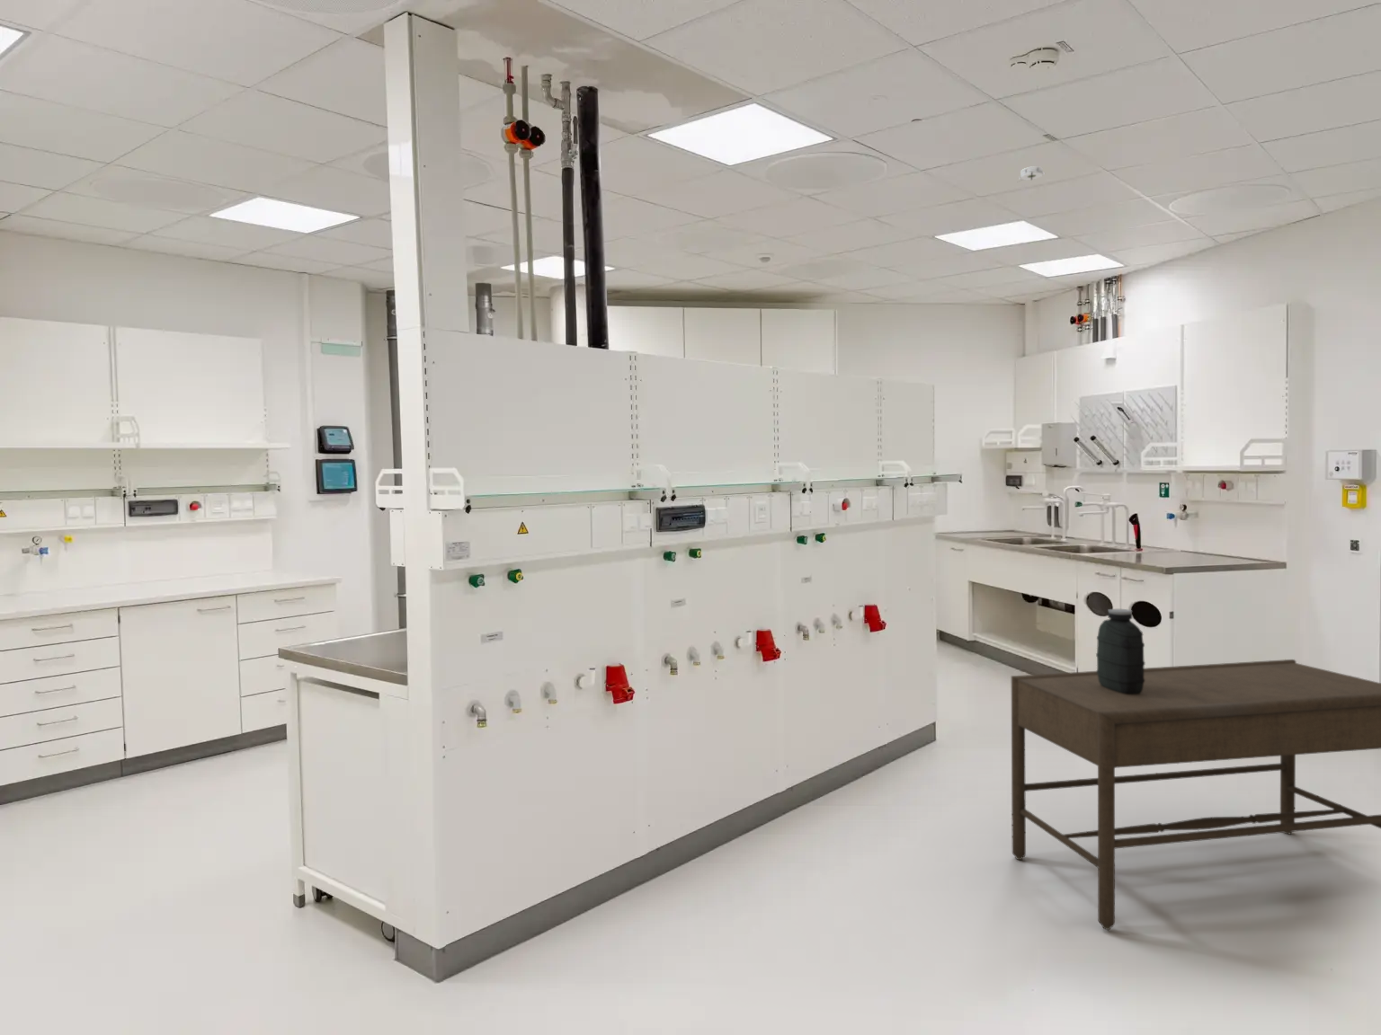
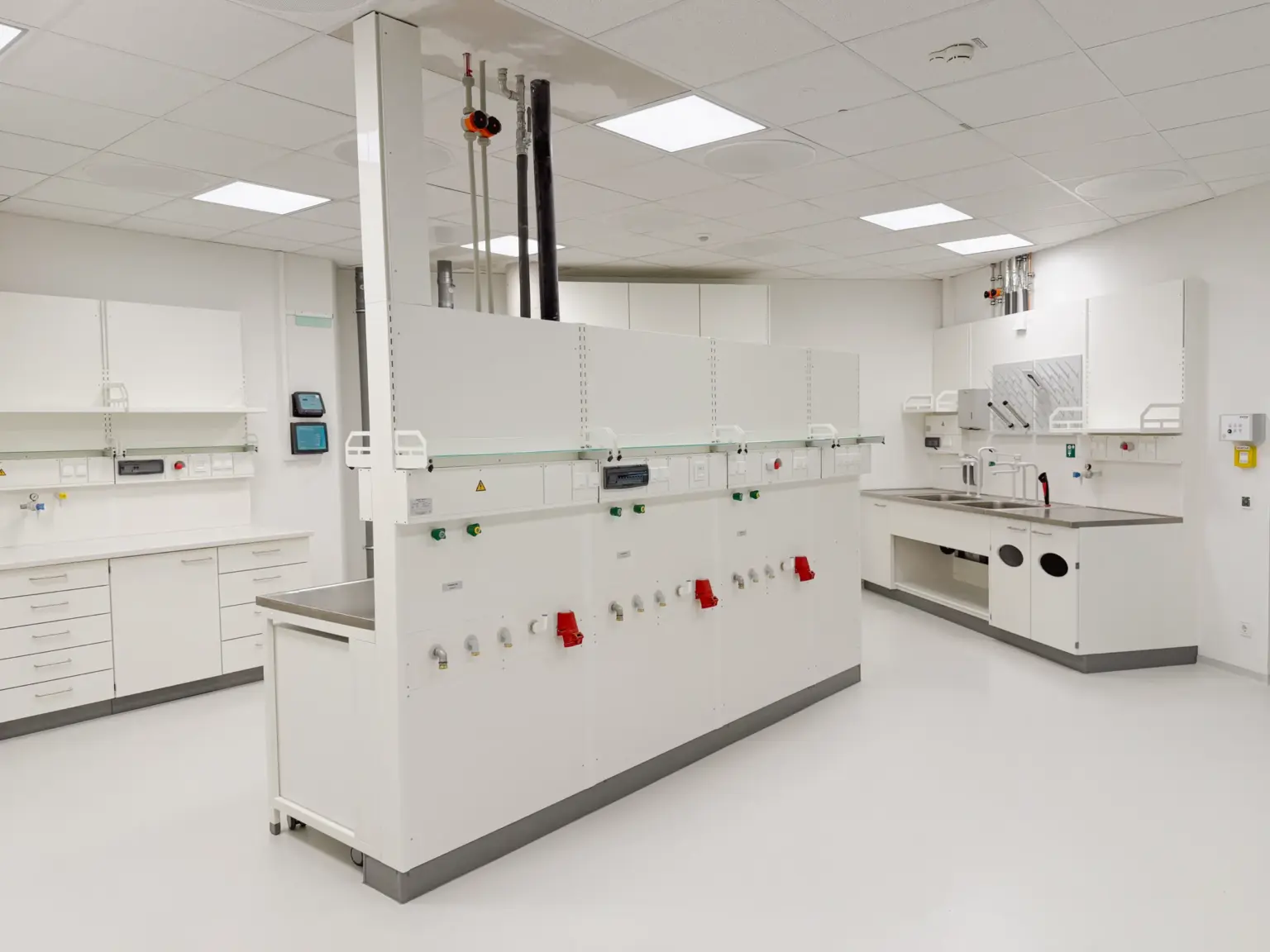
- smoke detector (1031, 173)
- bench (1207, 775)
- water jug (1119, 647)
